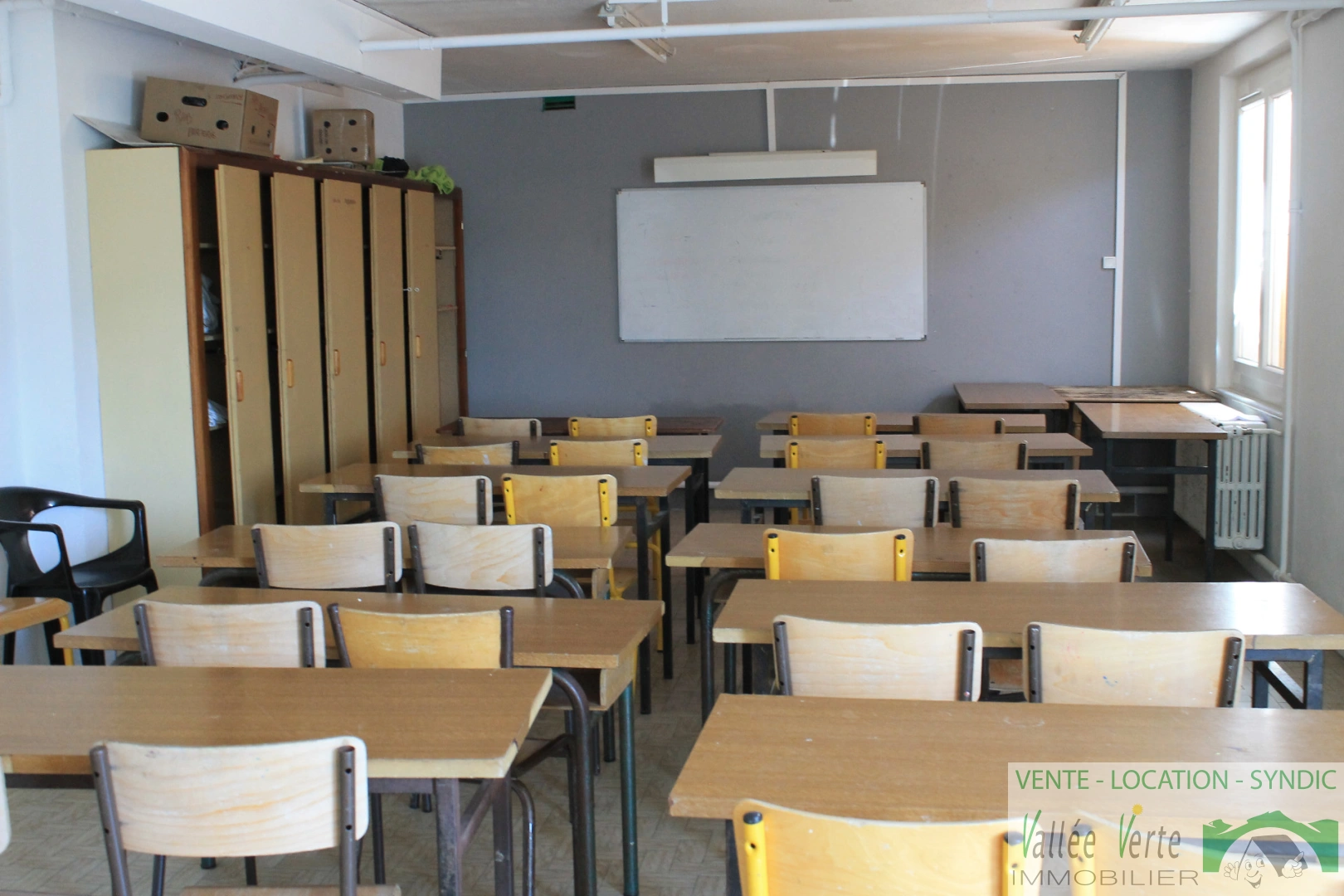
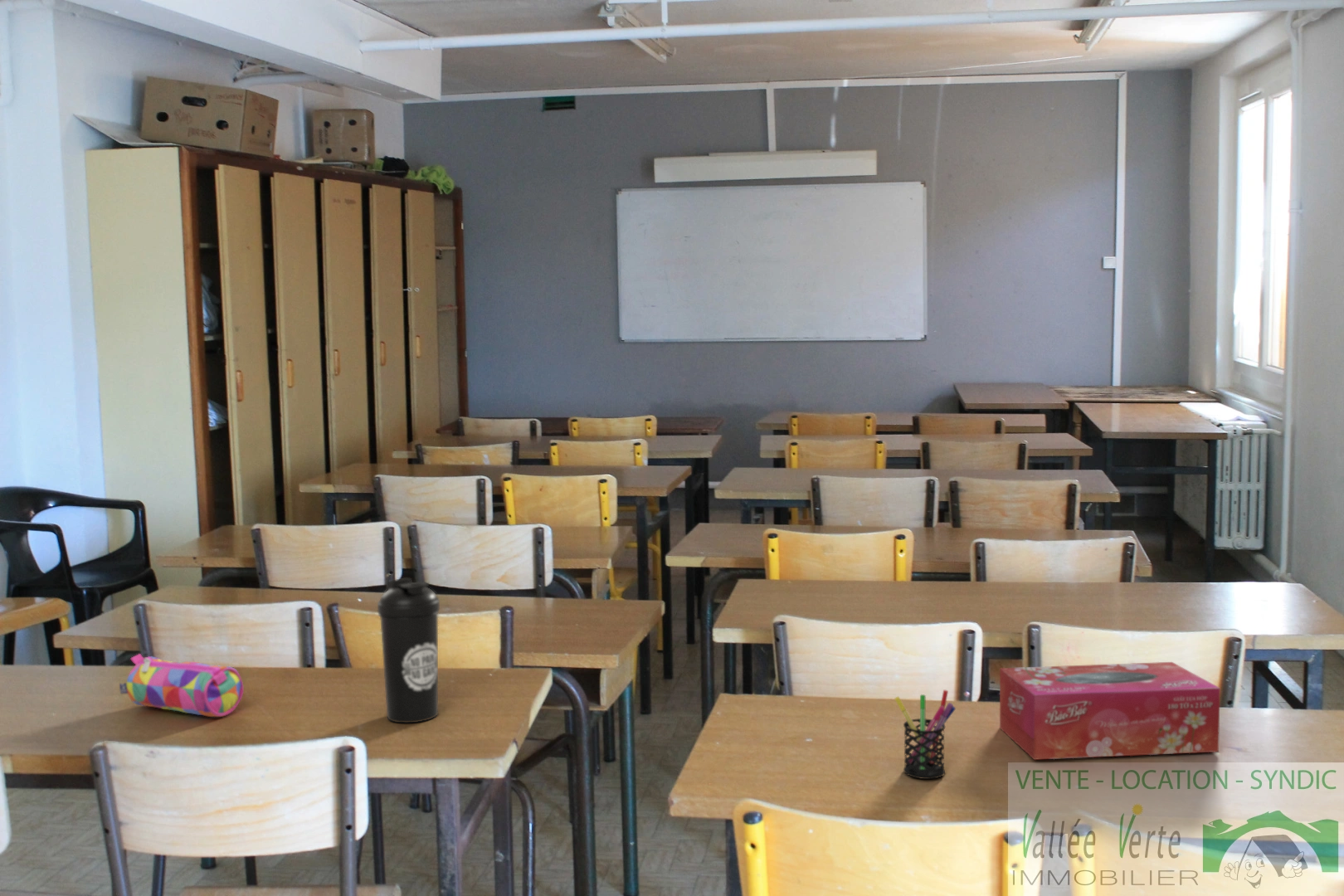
+ pencil case (182, 685)
+ water bottle (410, 648)
+ tissue box (1106, 709)
+ pen holder (926, 729)
